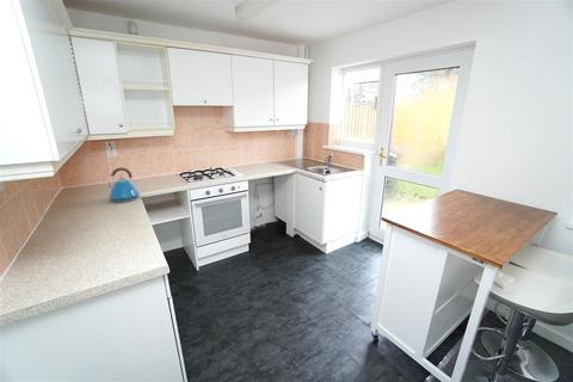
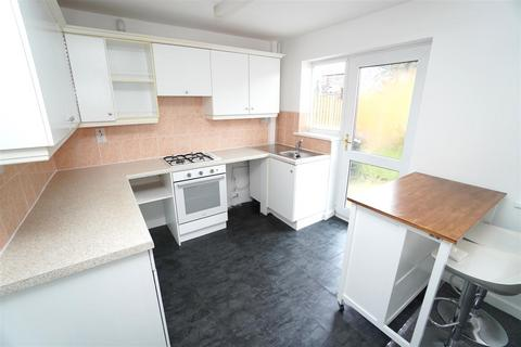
- kettle (123, 183)
